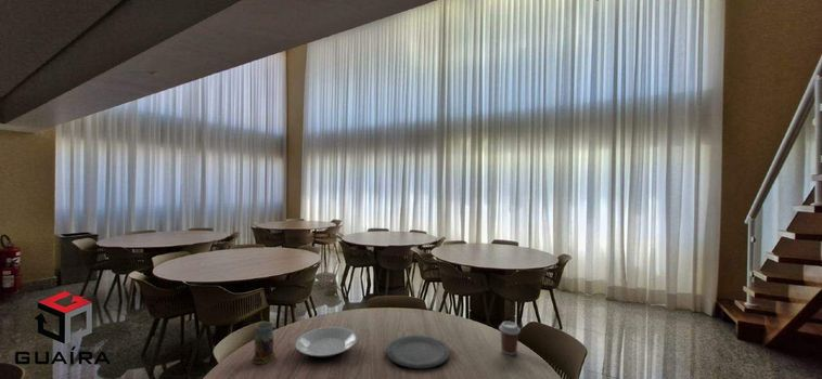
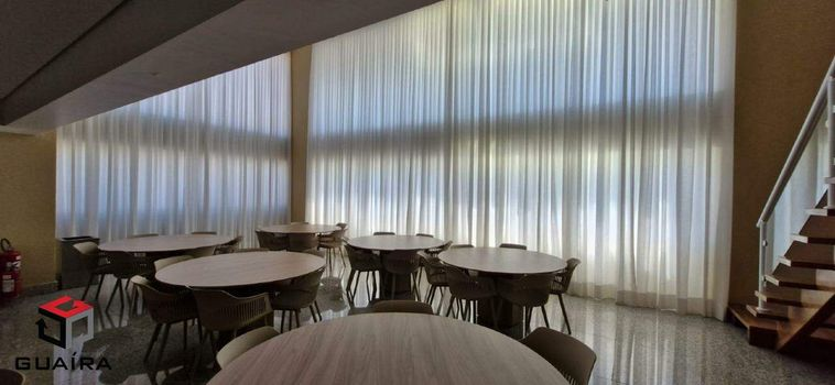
- plate (326, 343)
- mug (262, 342)
- plate (418, 351)
- coffee cup (509, 337)
